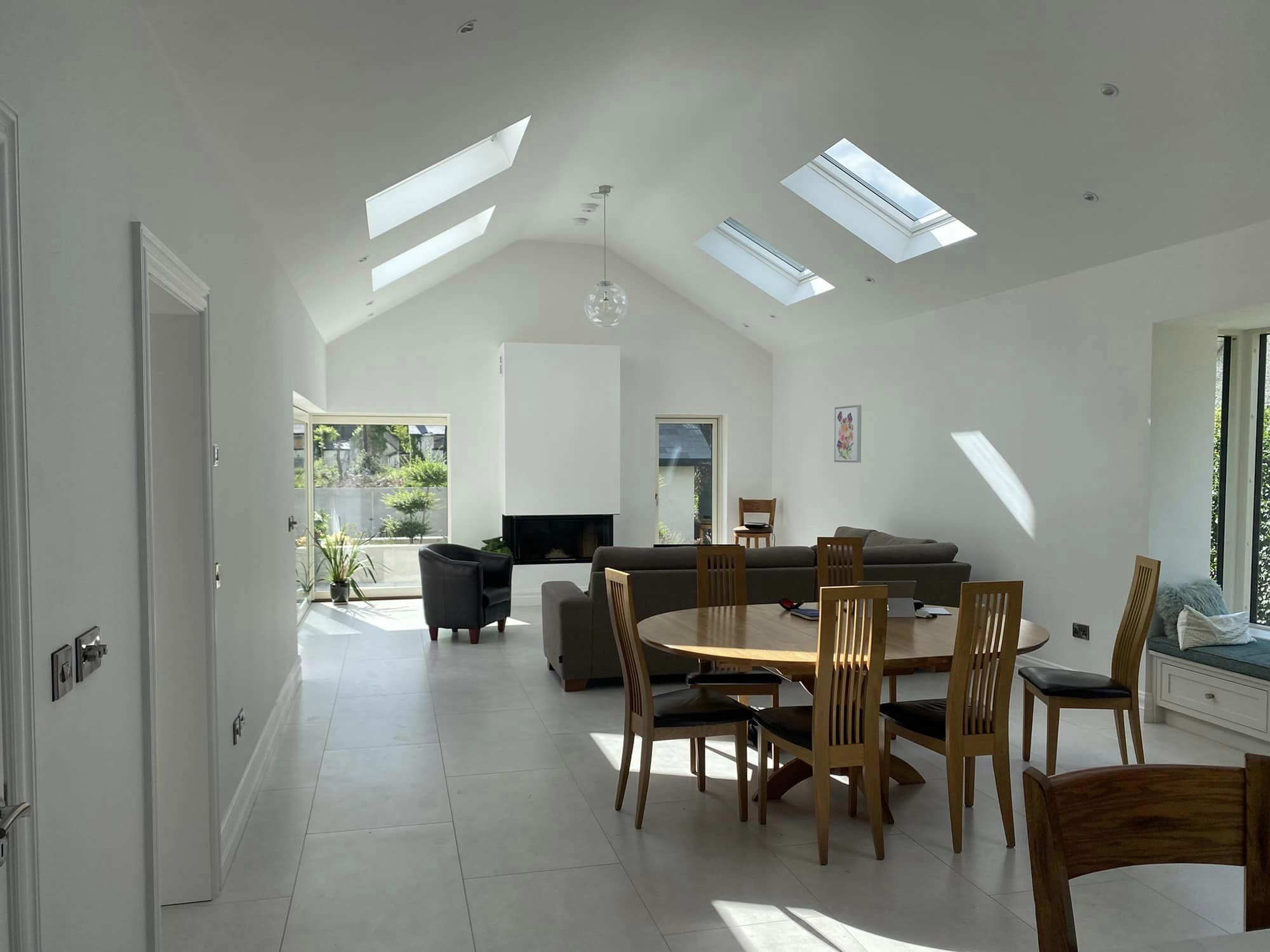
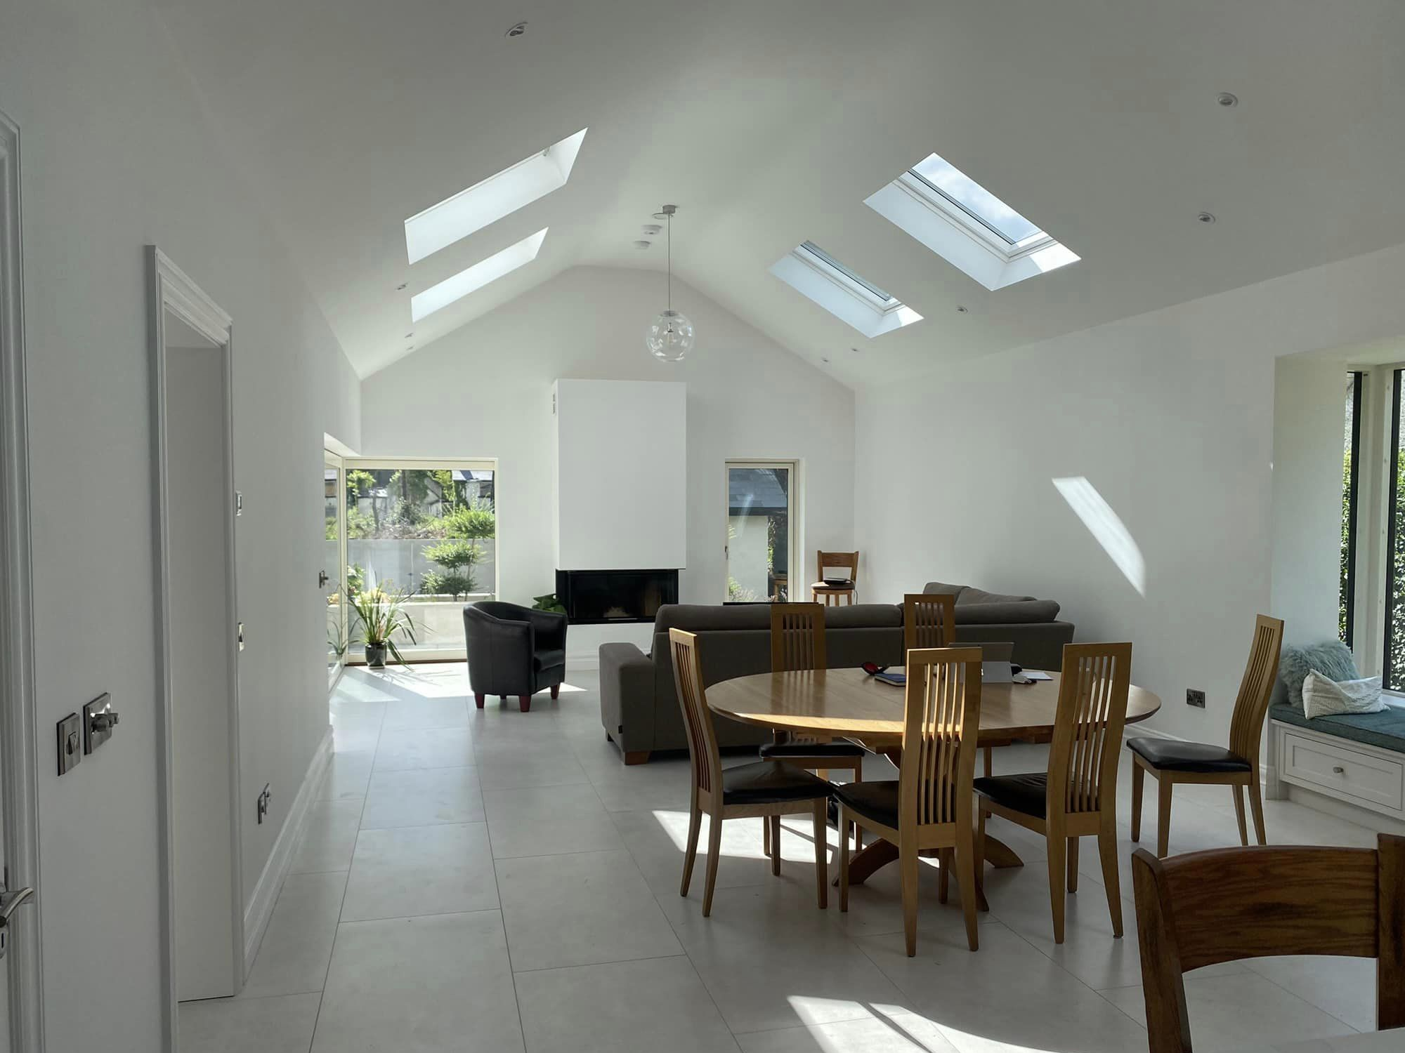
- wall art (847, 434)
